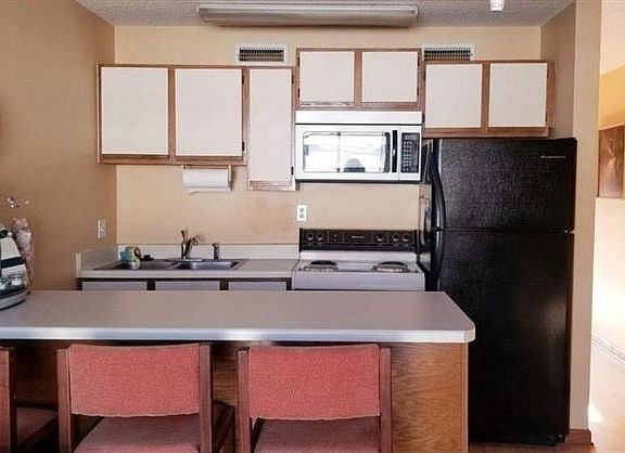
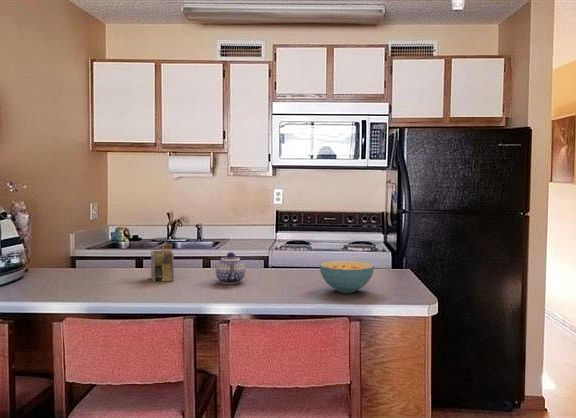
+ teapot (230, 267)
+ cereal bowl (346, 278)
+ napkin holder (162, 260)
